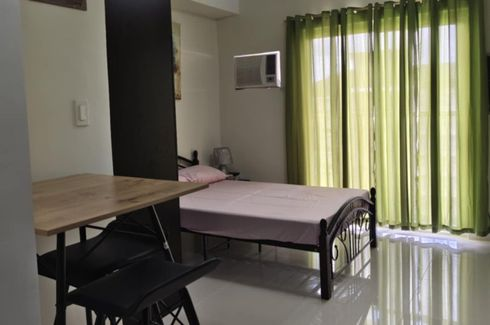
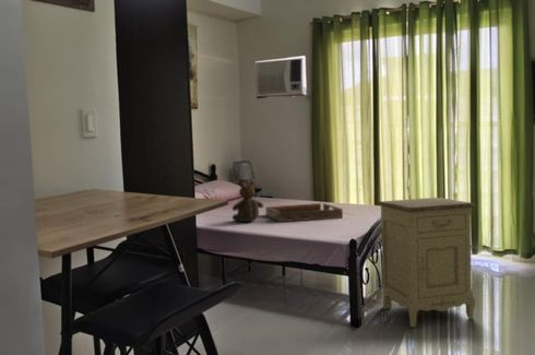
+ teddy bear (245, 201)
+ nightstand (428, 259)
+ serving tray (302, 212)
